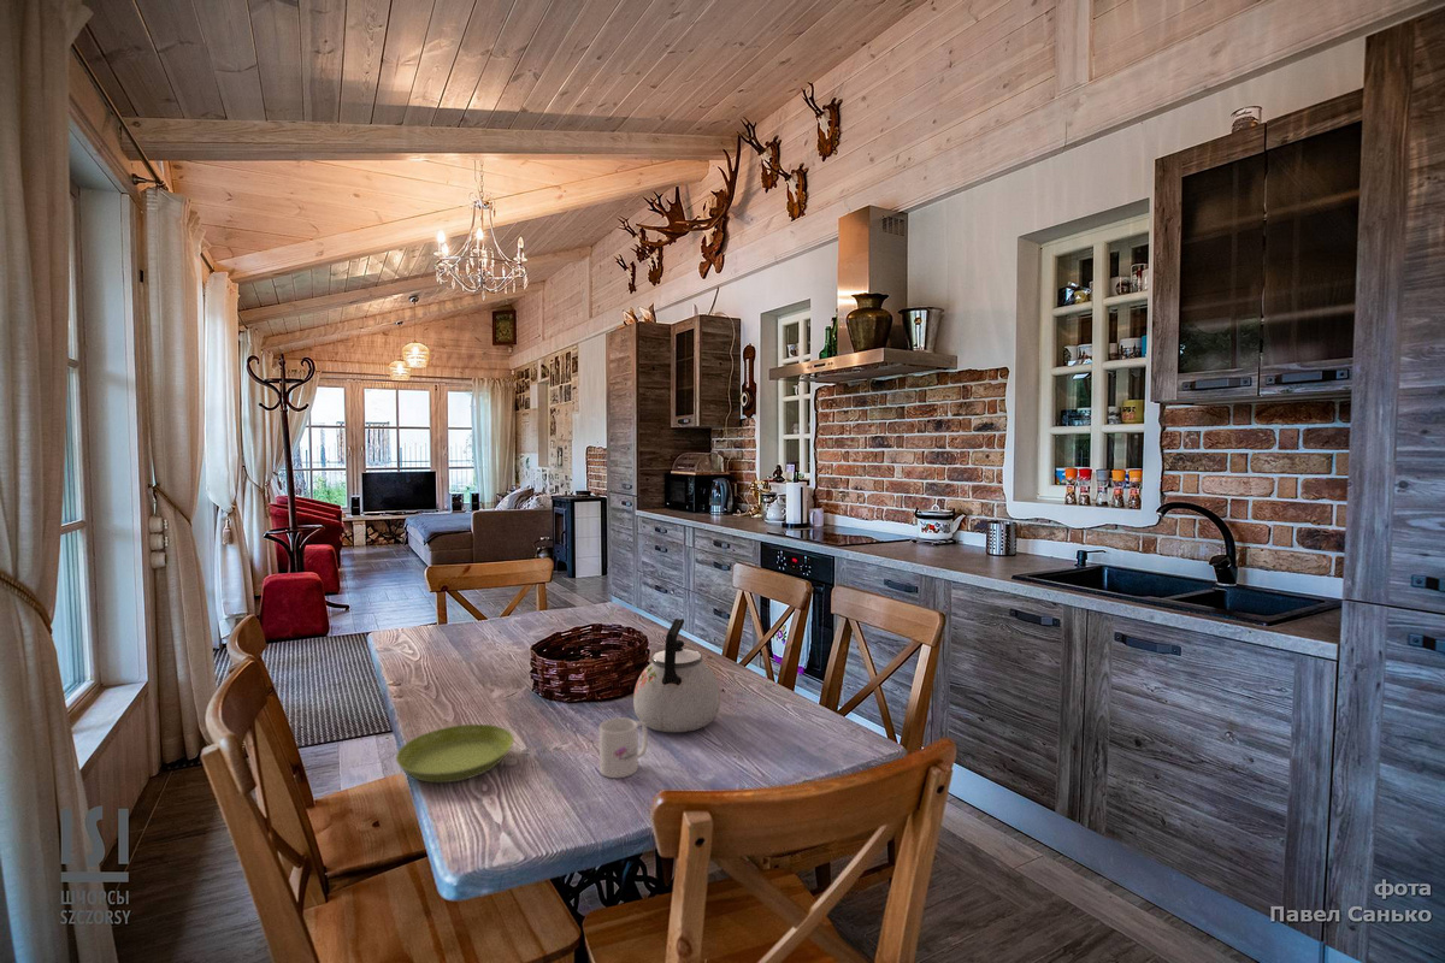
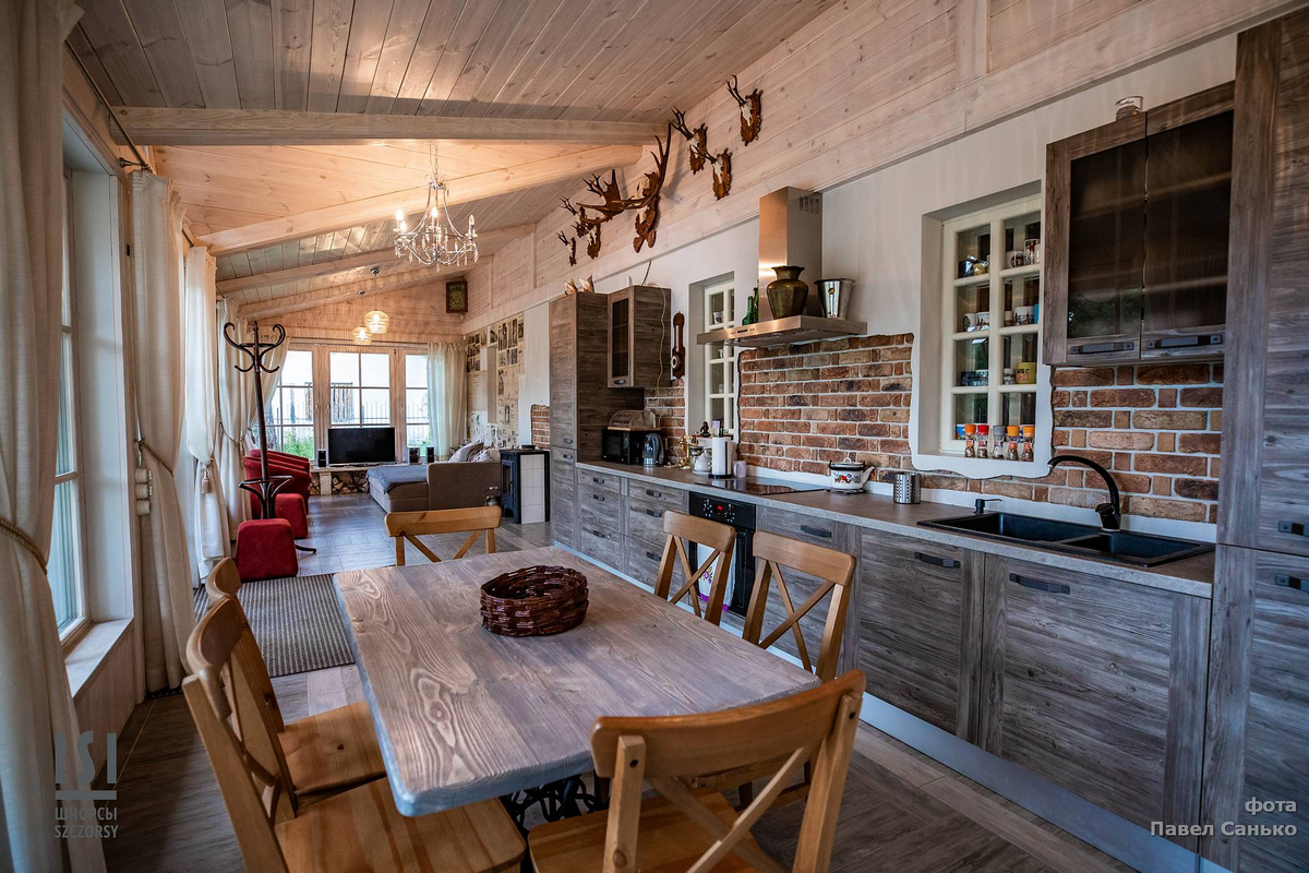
- saucer (456, 754)
- mug (625, 744)
- kettle (677, 670)
